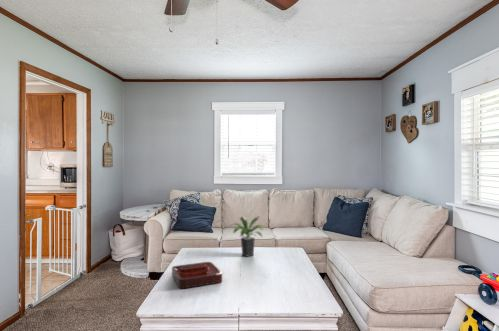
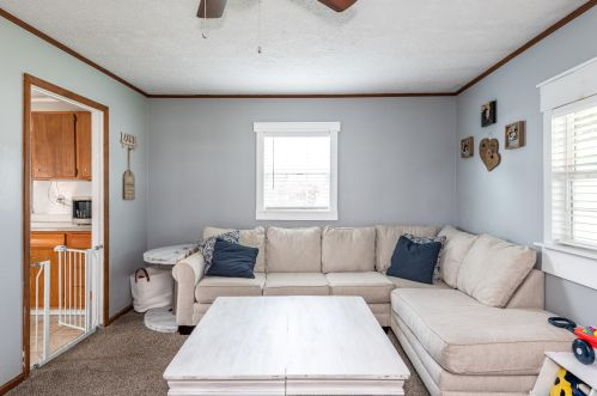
- potted plant (247, 235)
- decorative tray (196, 274)
